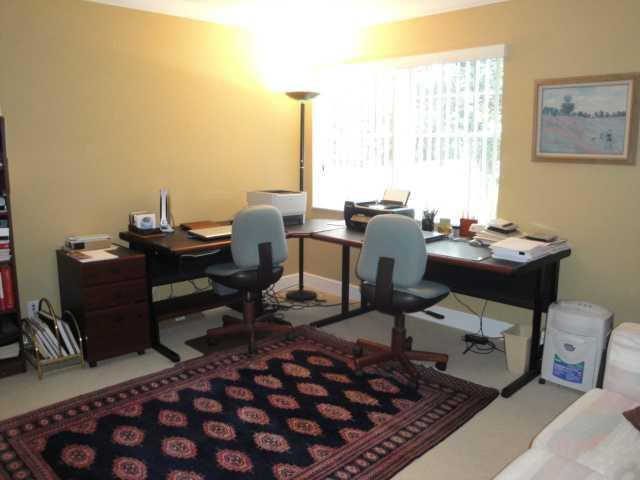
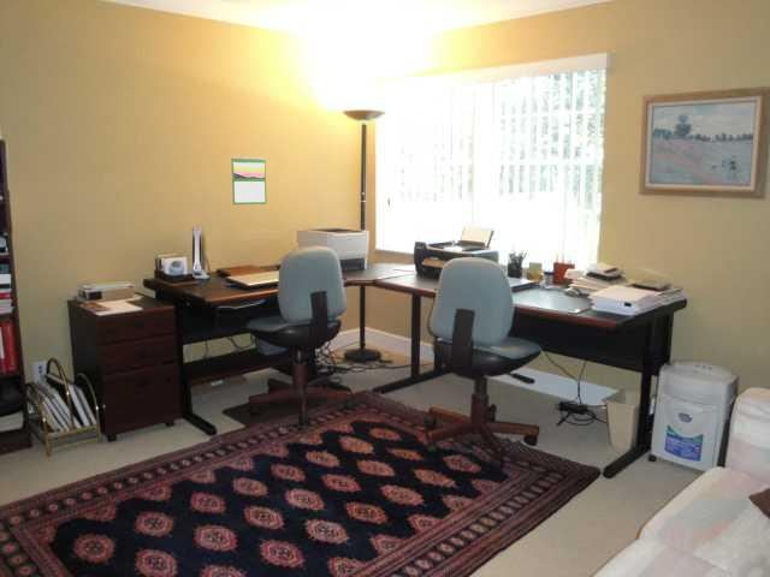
+ calendar (249, 180)
